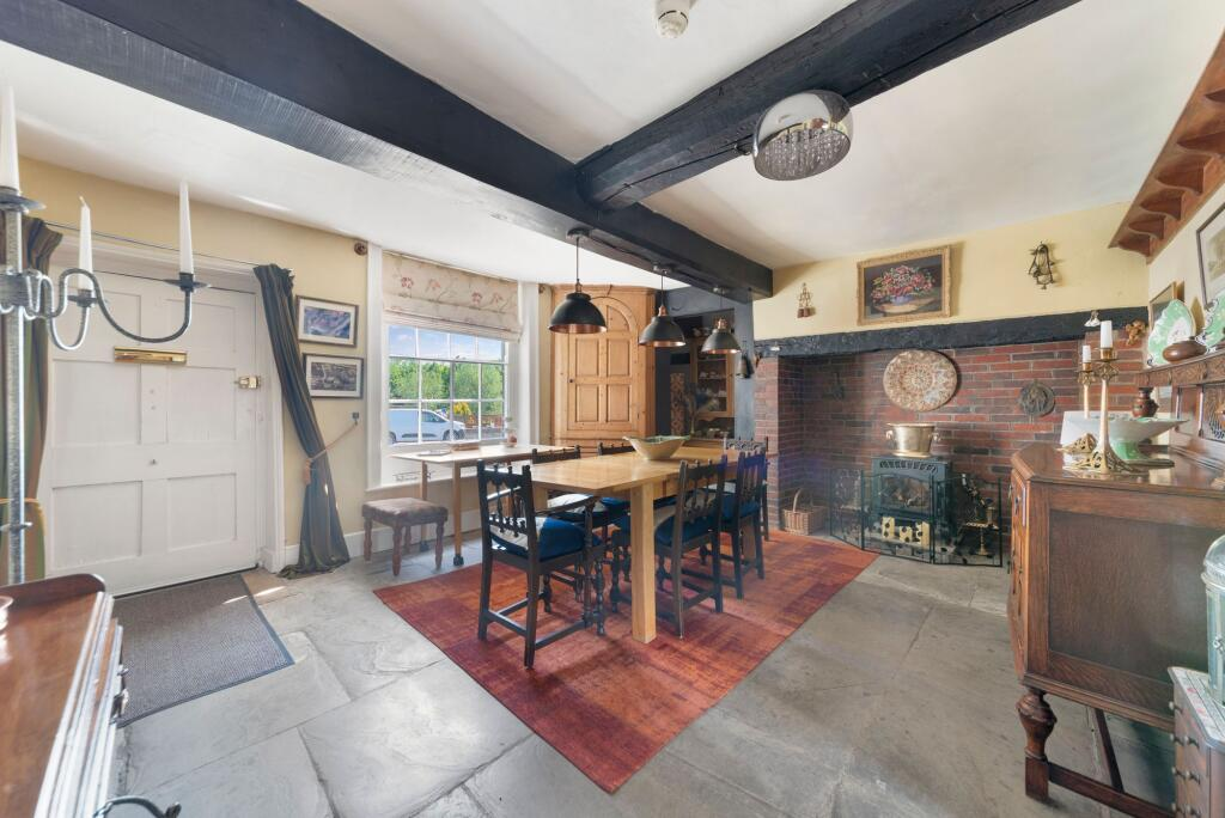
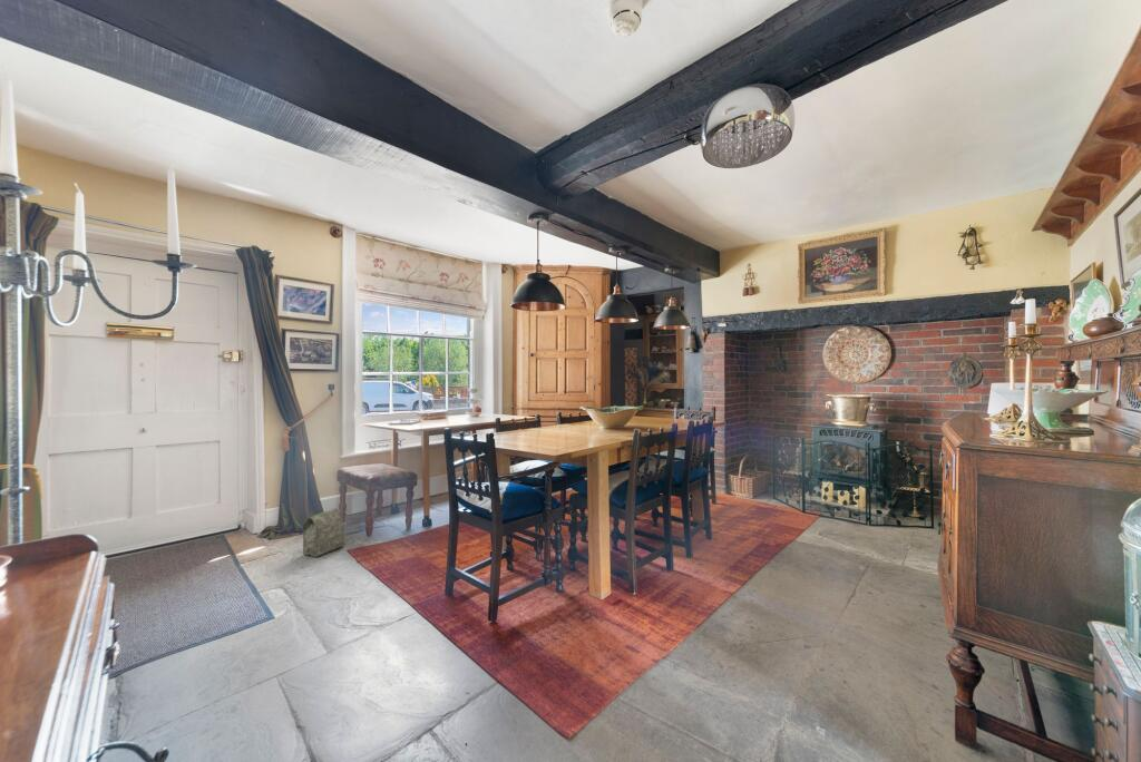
+ bag (323, 530)
